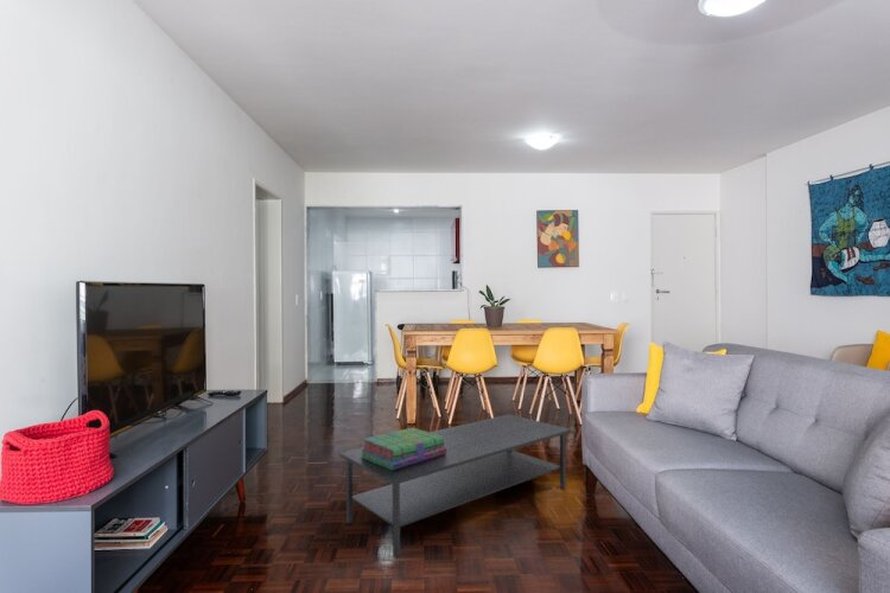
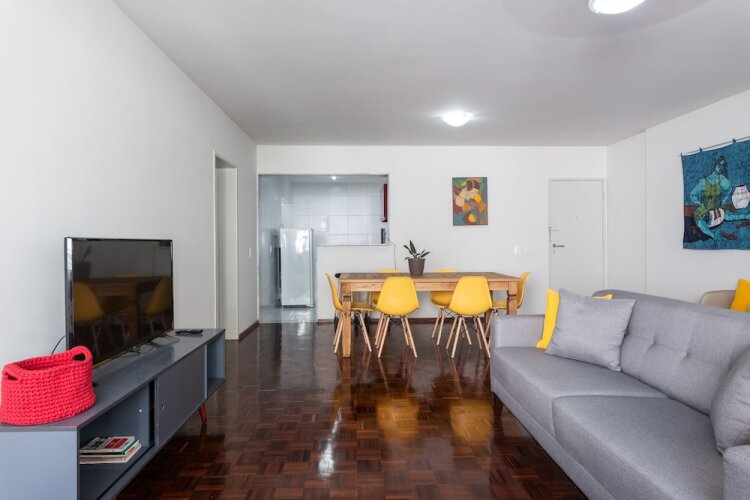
- coffee table (464, 472)
- stack of books (403, 446)
